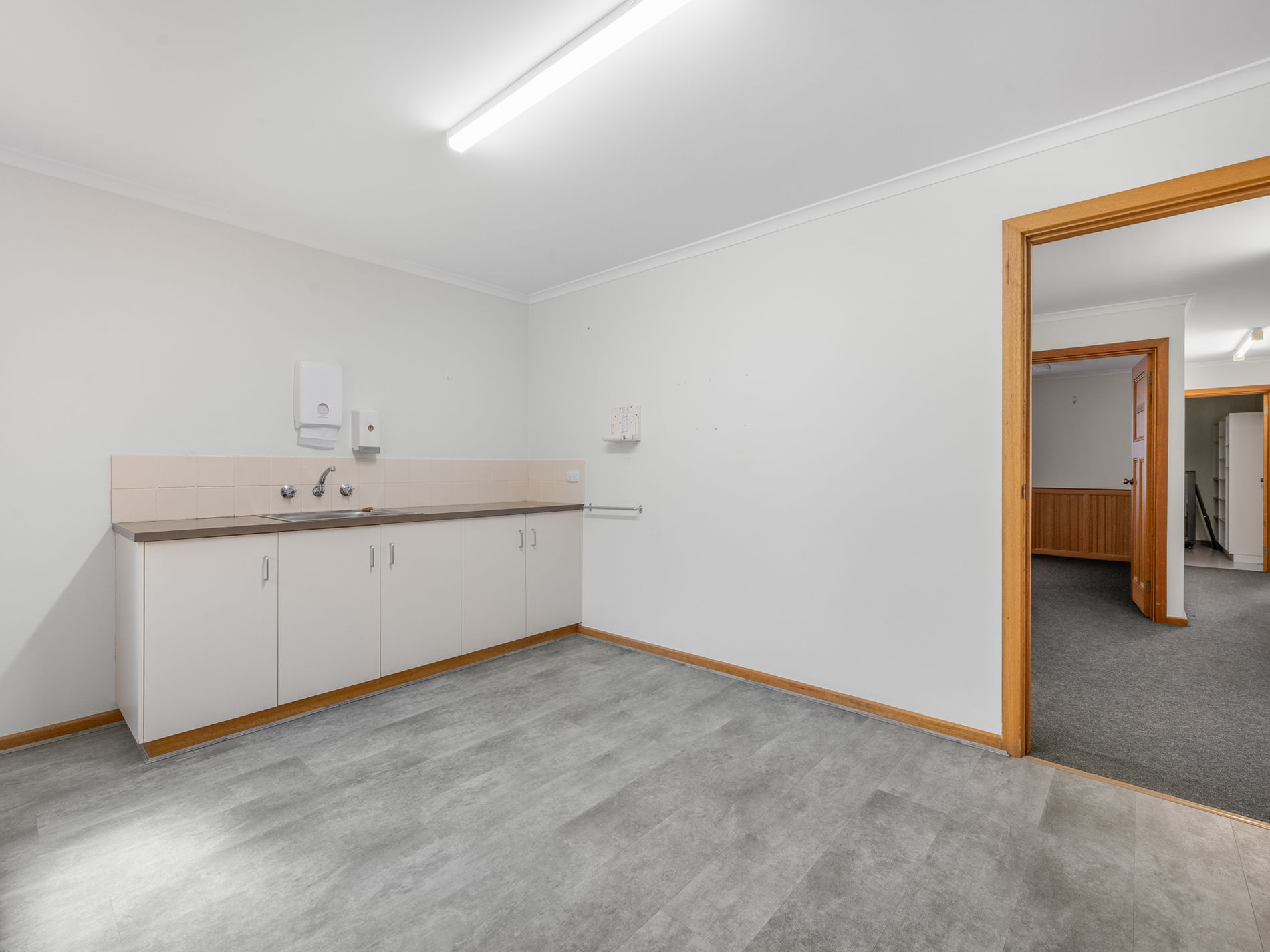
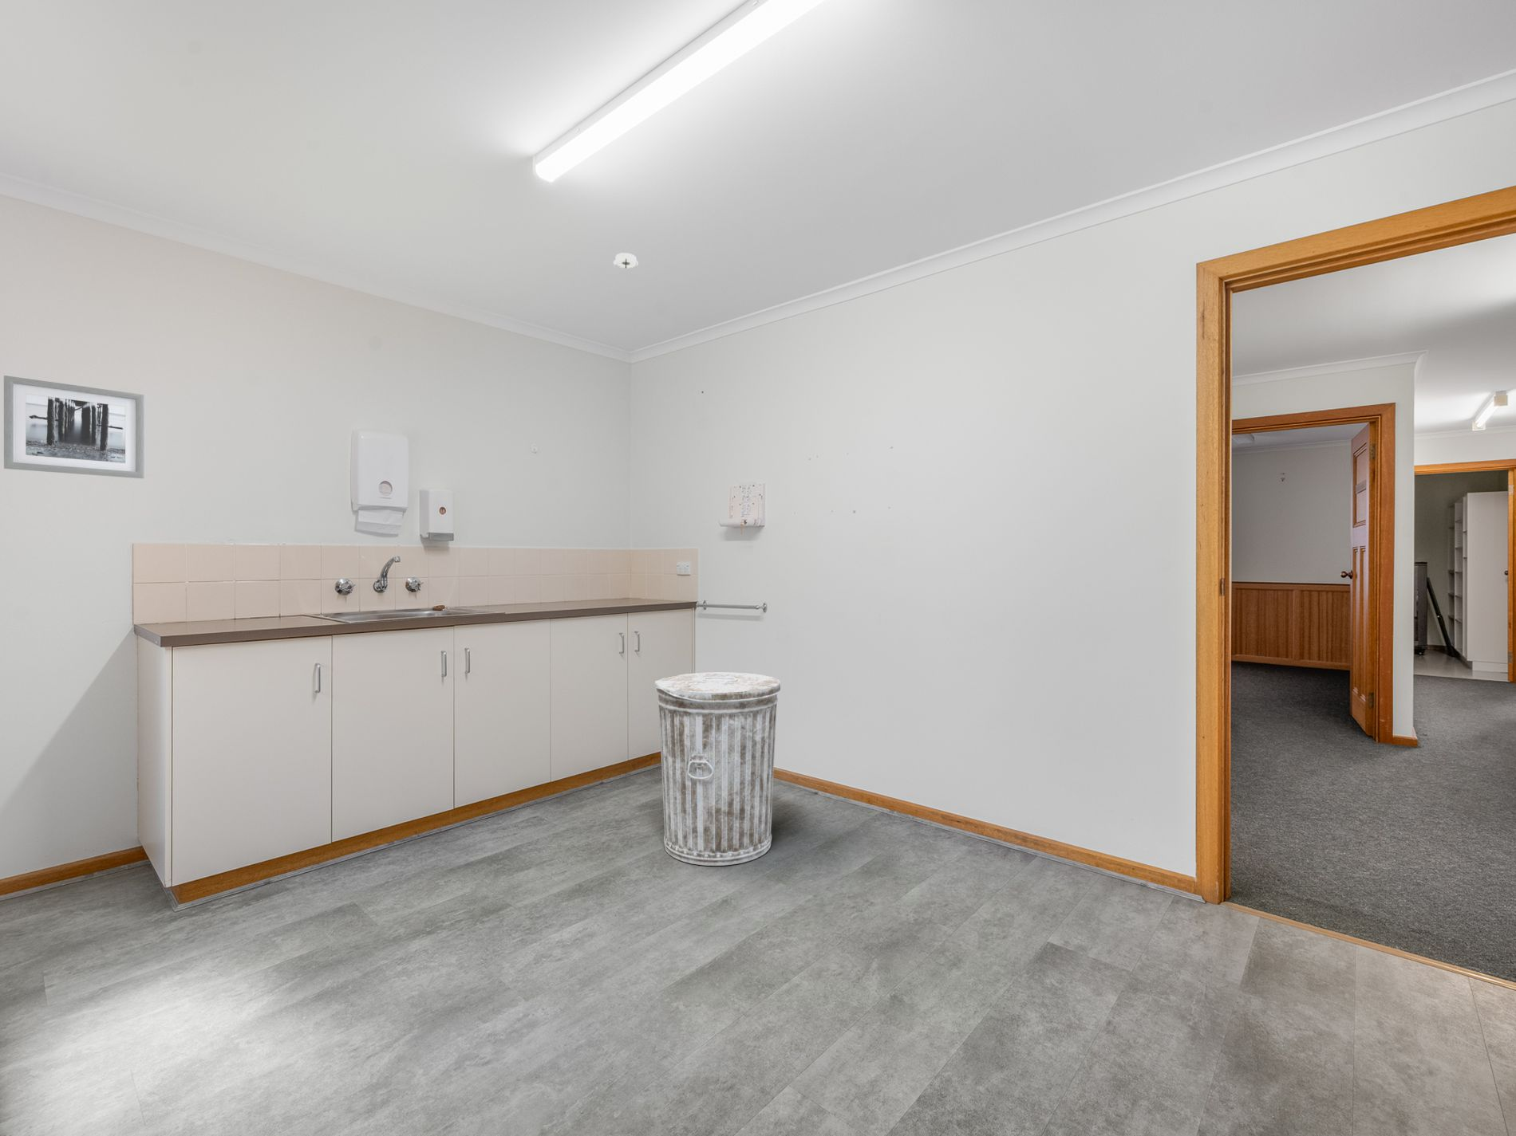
+ wall art (78, 430)
+ trash can (719, 761)
+ smoke detector (624, 260)
